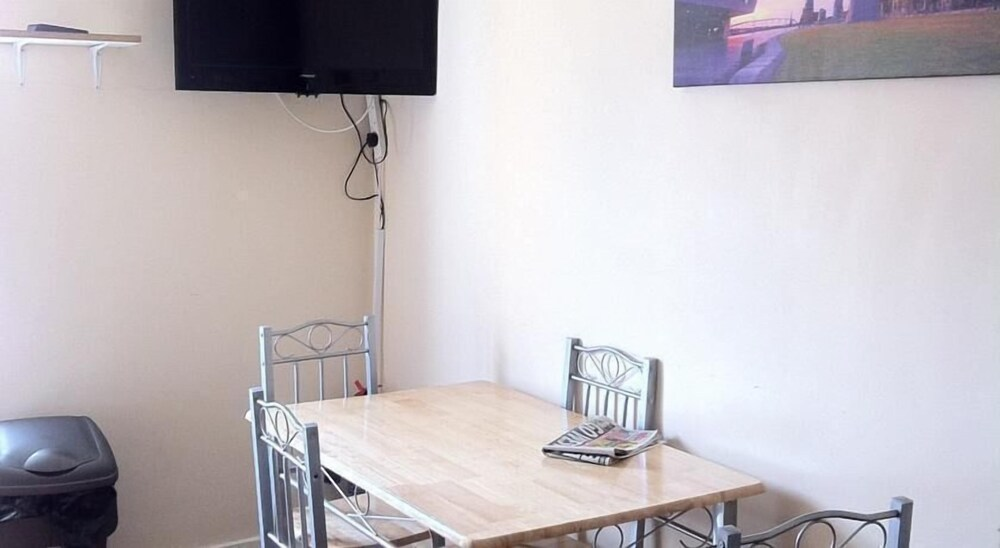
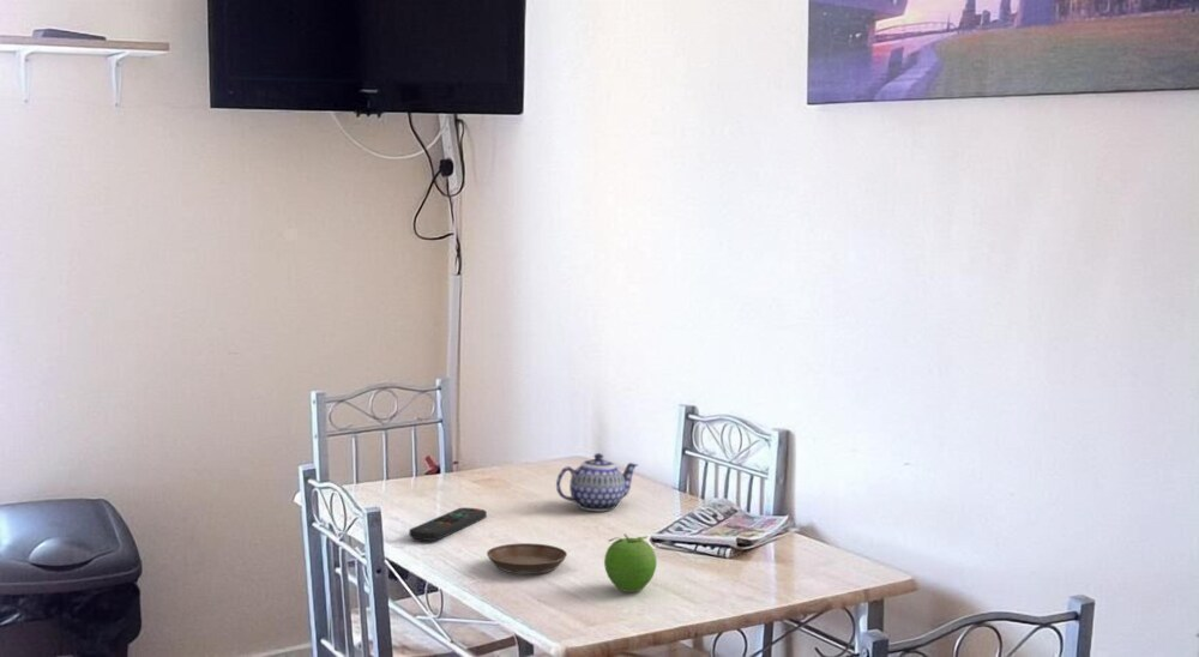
+ remote control (448, 523)
+ teapot (597, 480)
+ saucer (526, 560)
+ fruit (629, 561)
